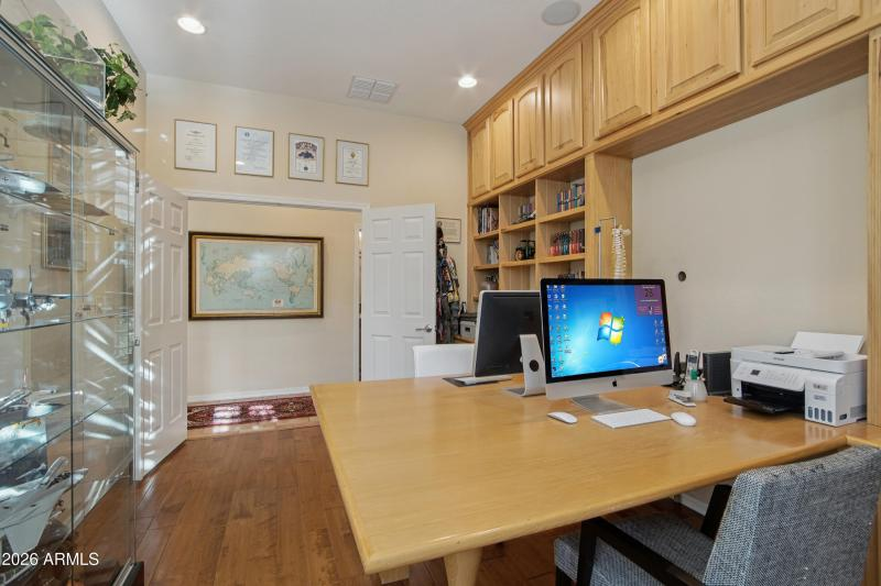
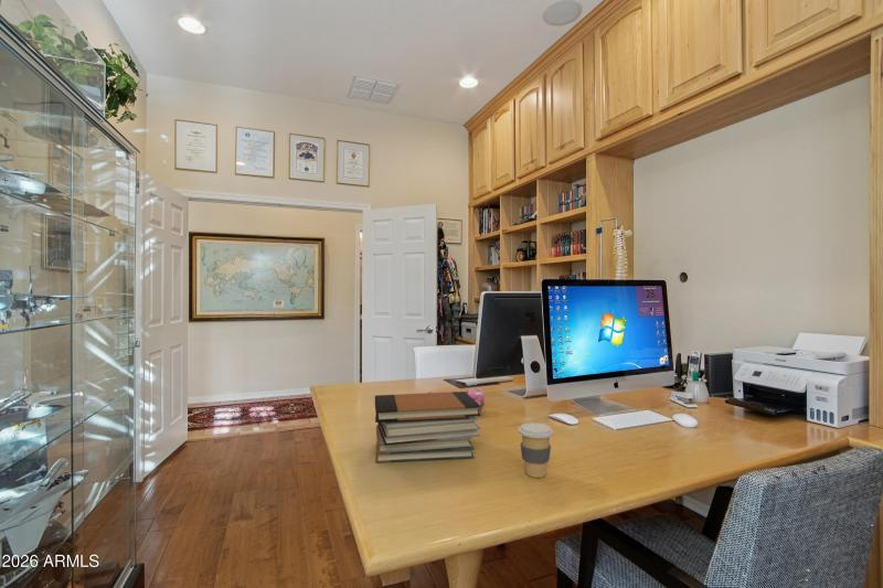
+ coffee cup (535, 450)
+ book stack (425, 425)
+ pencil case (460, 391)
